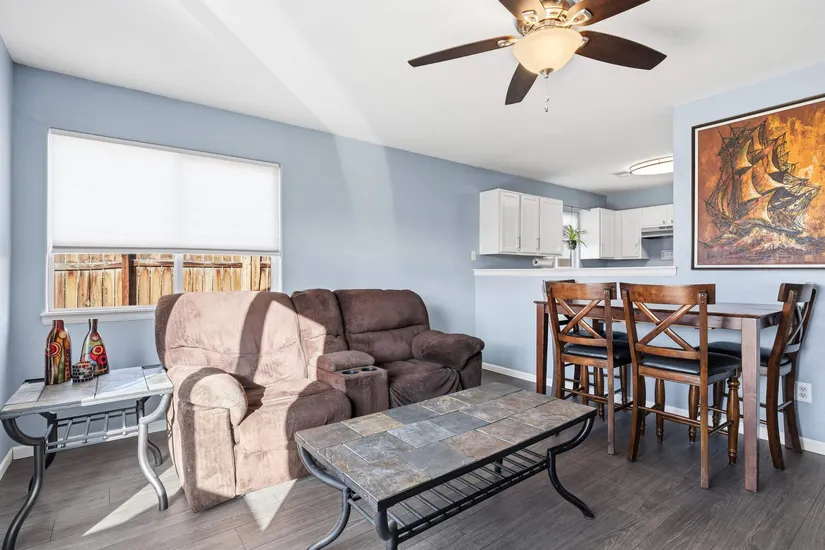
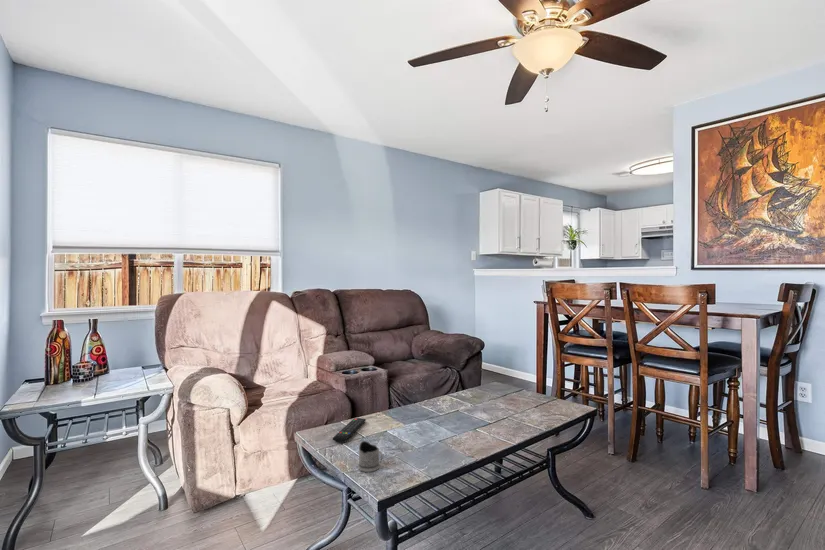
+ remote control (350, 429)
+ tea glass holder (371, 456)
